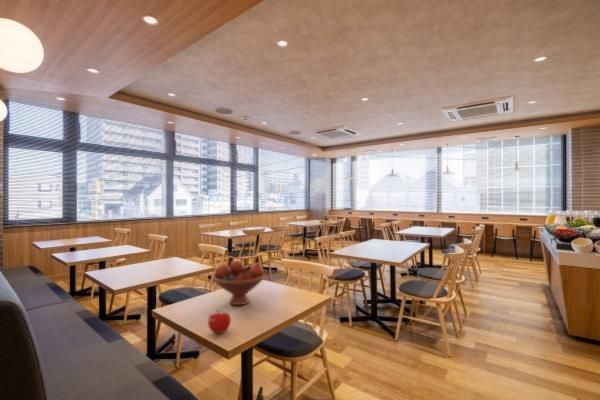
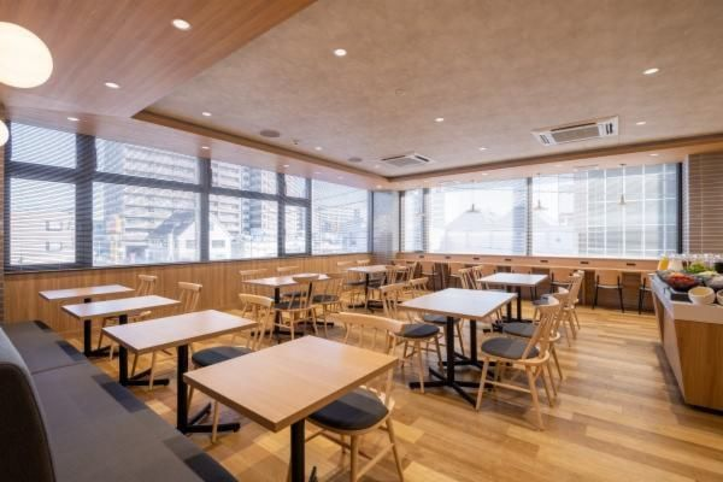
- fruit bowl (239, 283)
- fruit (219, 321)
